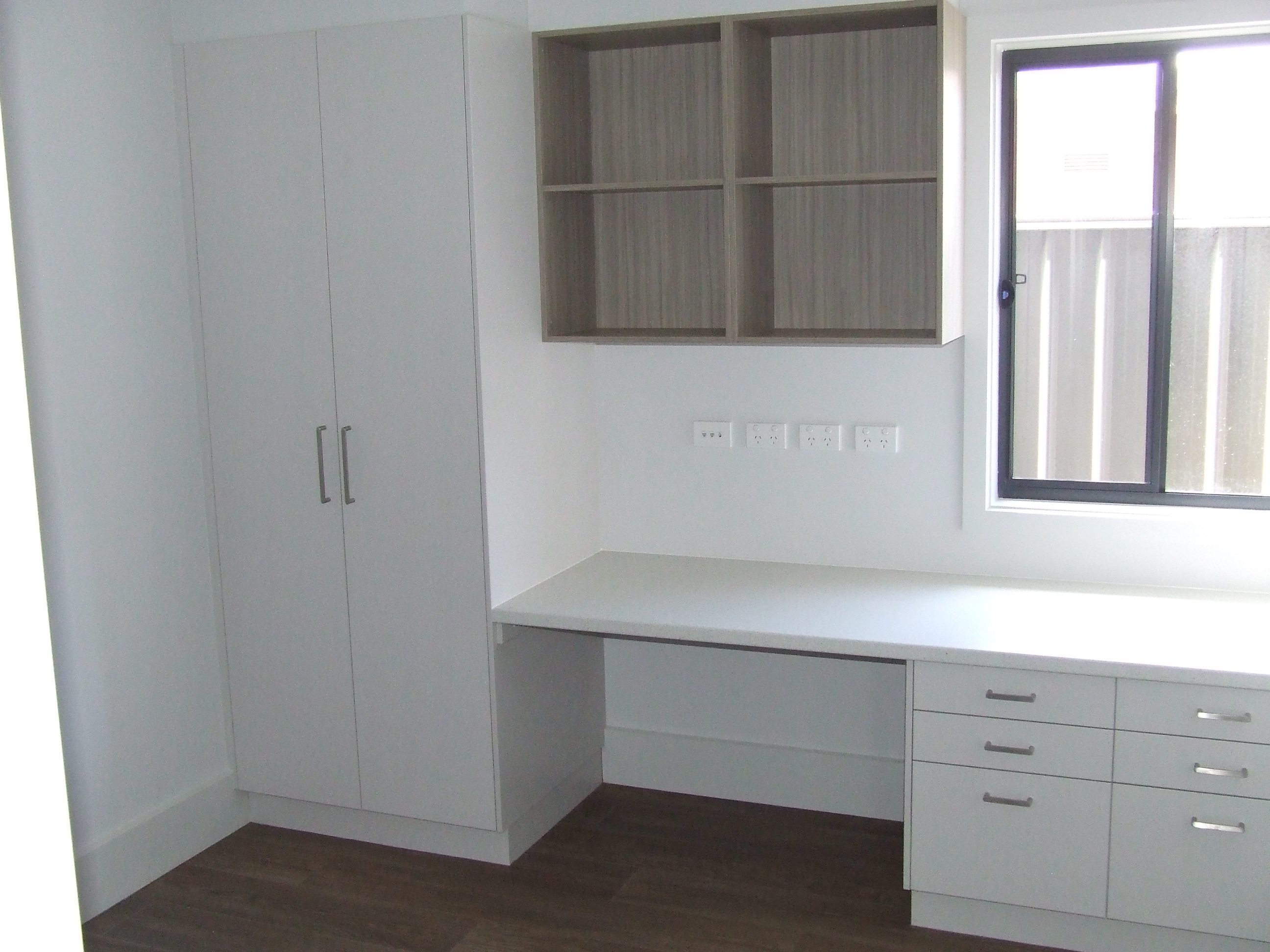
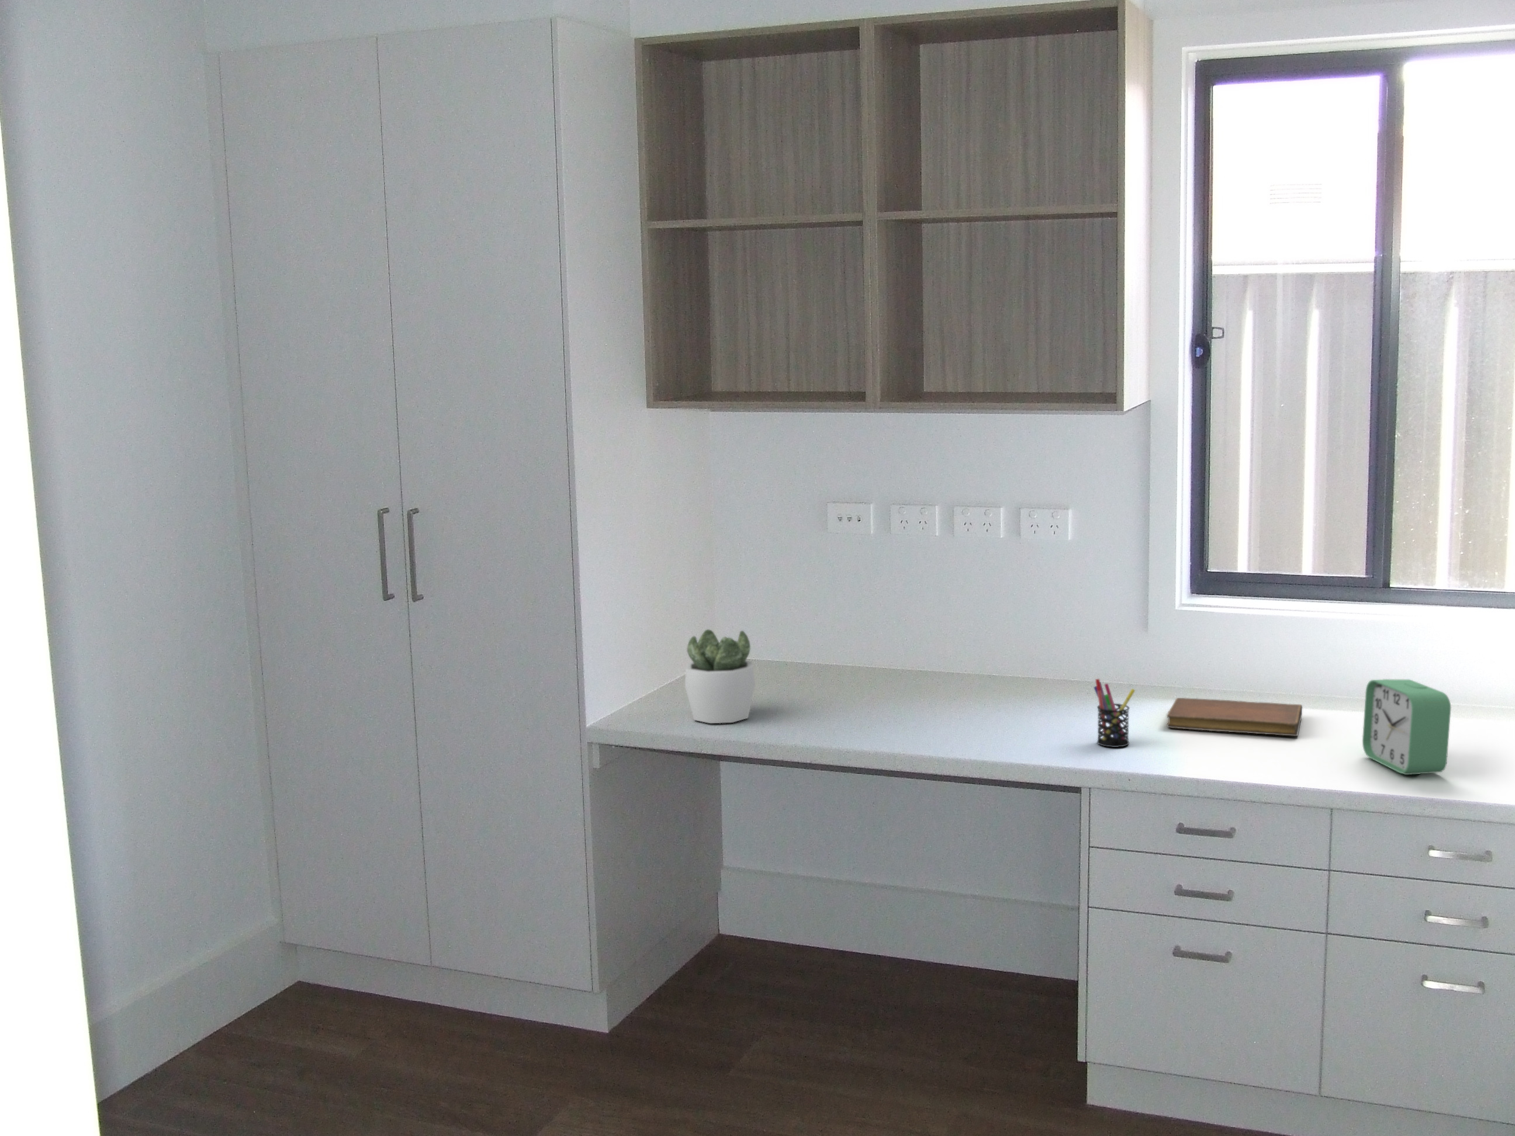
+ alarm clock (1405, 724)
+ succulent plant (719, 675)
+ notebook (1235, 715)
+ pen holder (1109, 712)
